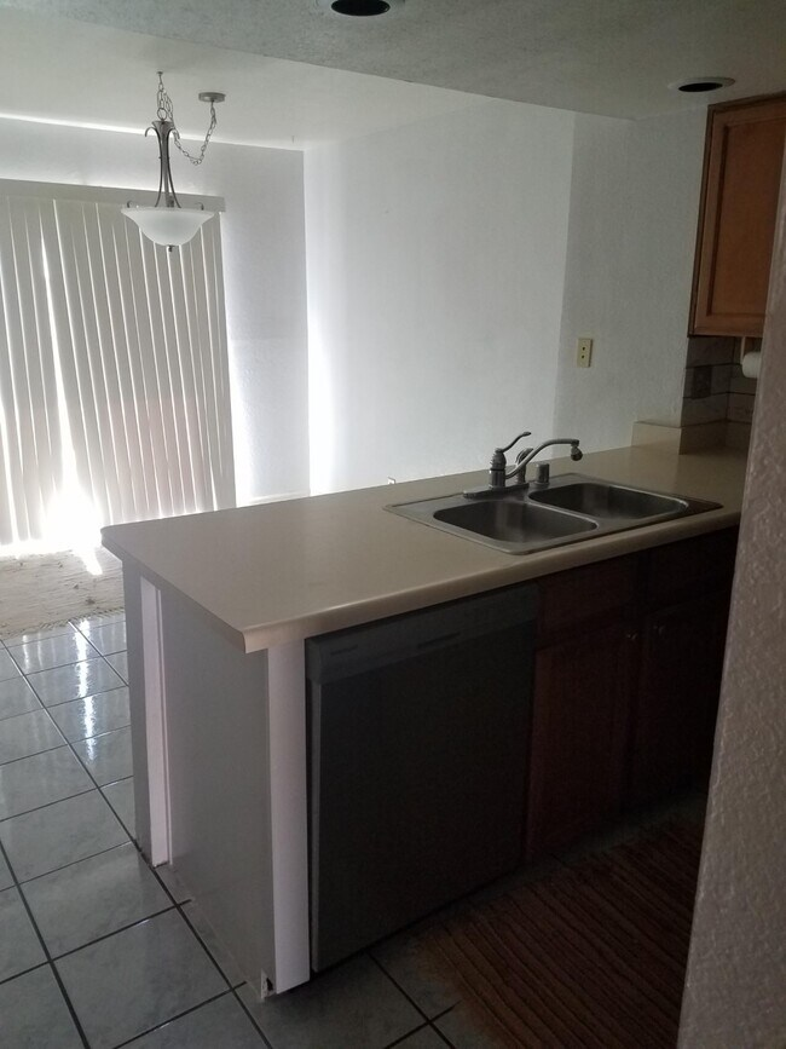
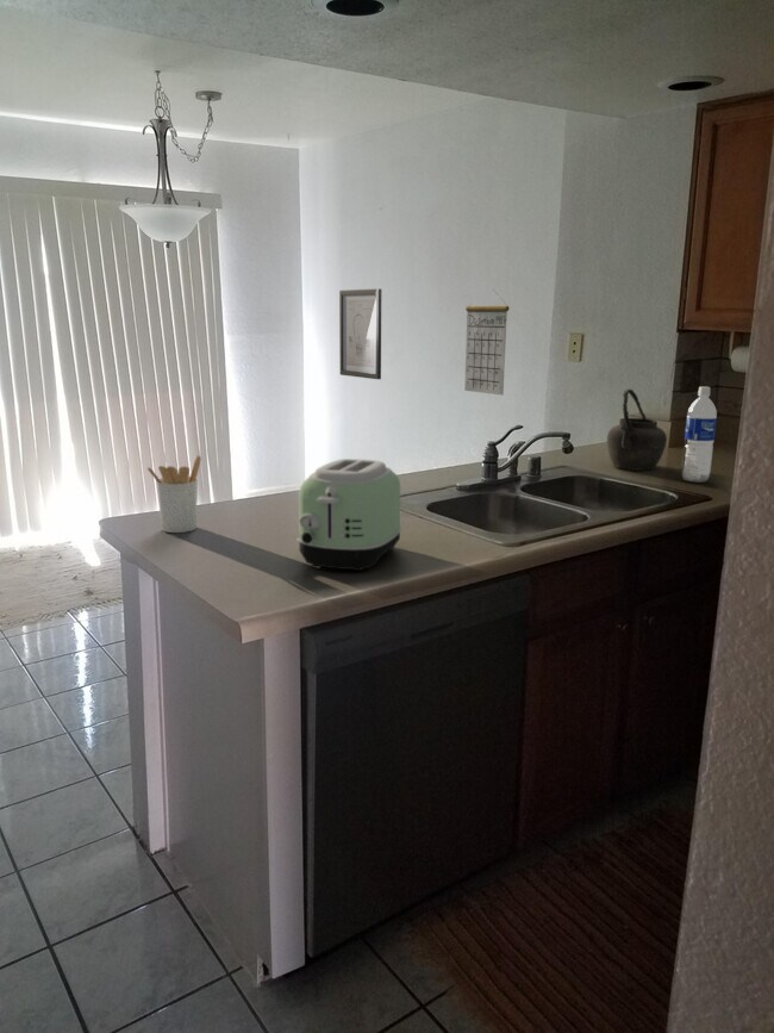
+ toaster (349, 512)
+ kettle (632, 429)
+ wall art (360, 334)
+ water bottle (699, 434)
+ calendar (485, 340)
+ utensil holder (176, 494)
